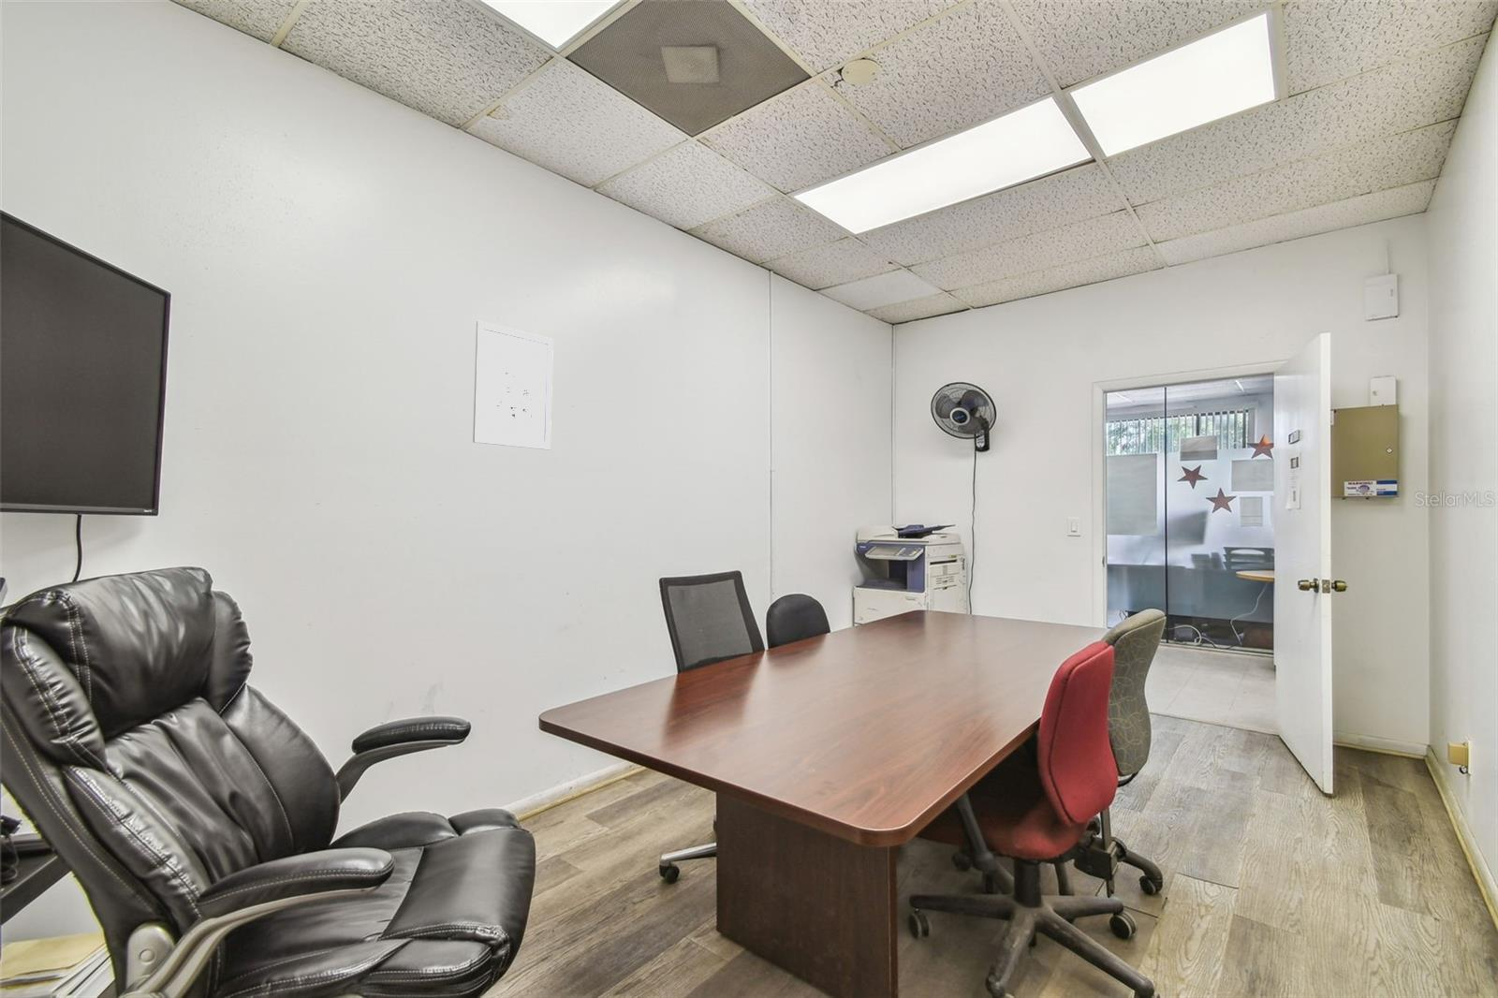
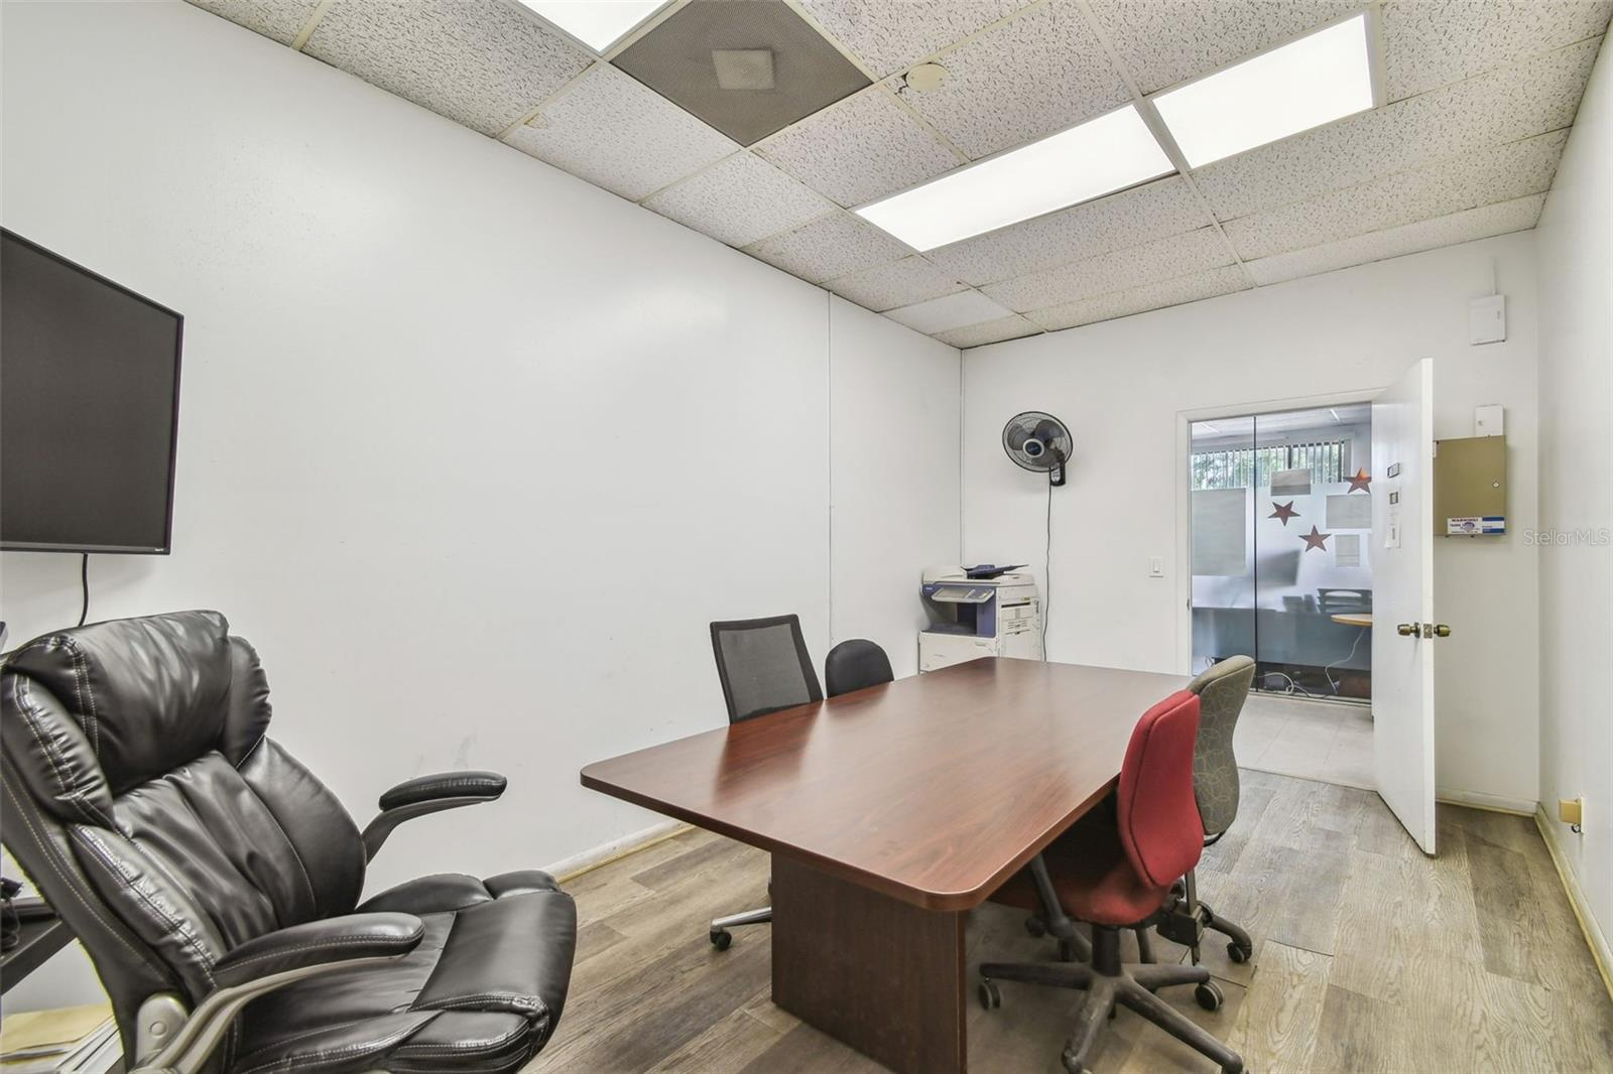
- wall art (515, 388)
